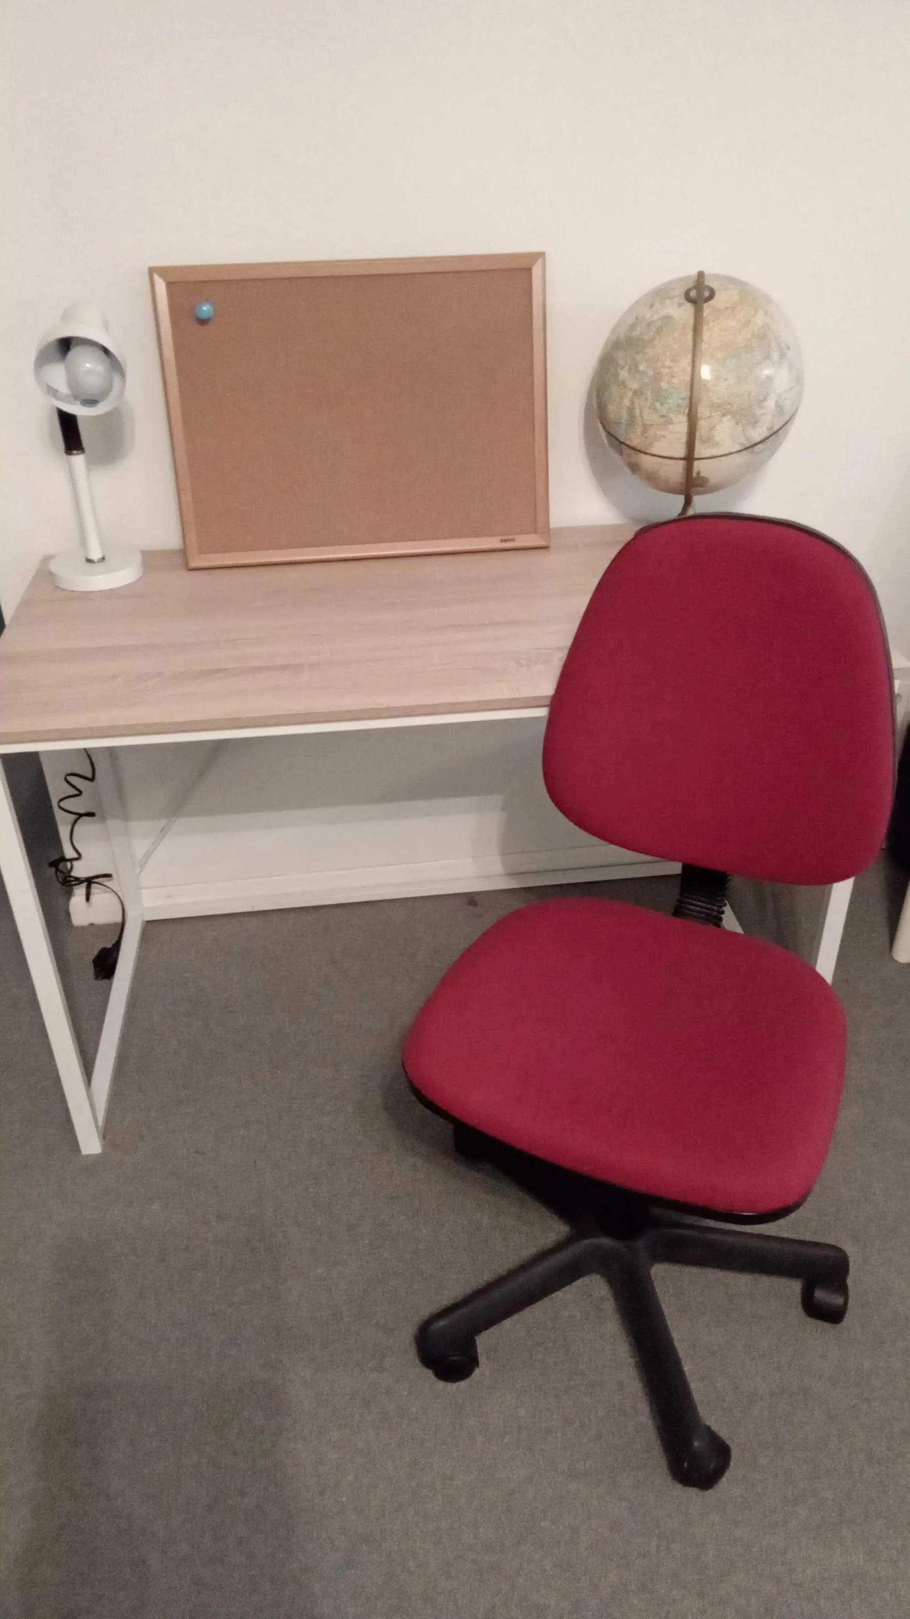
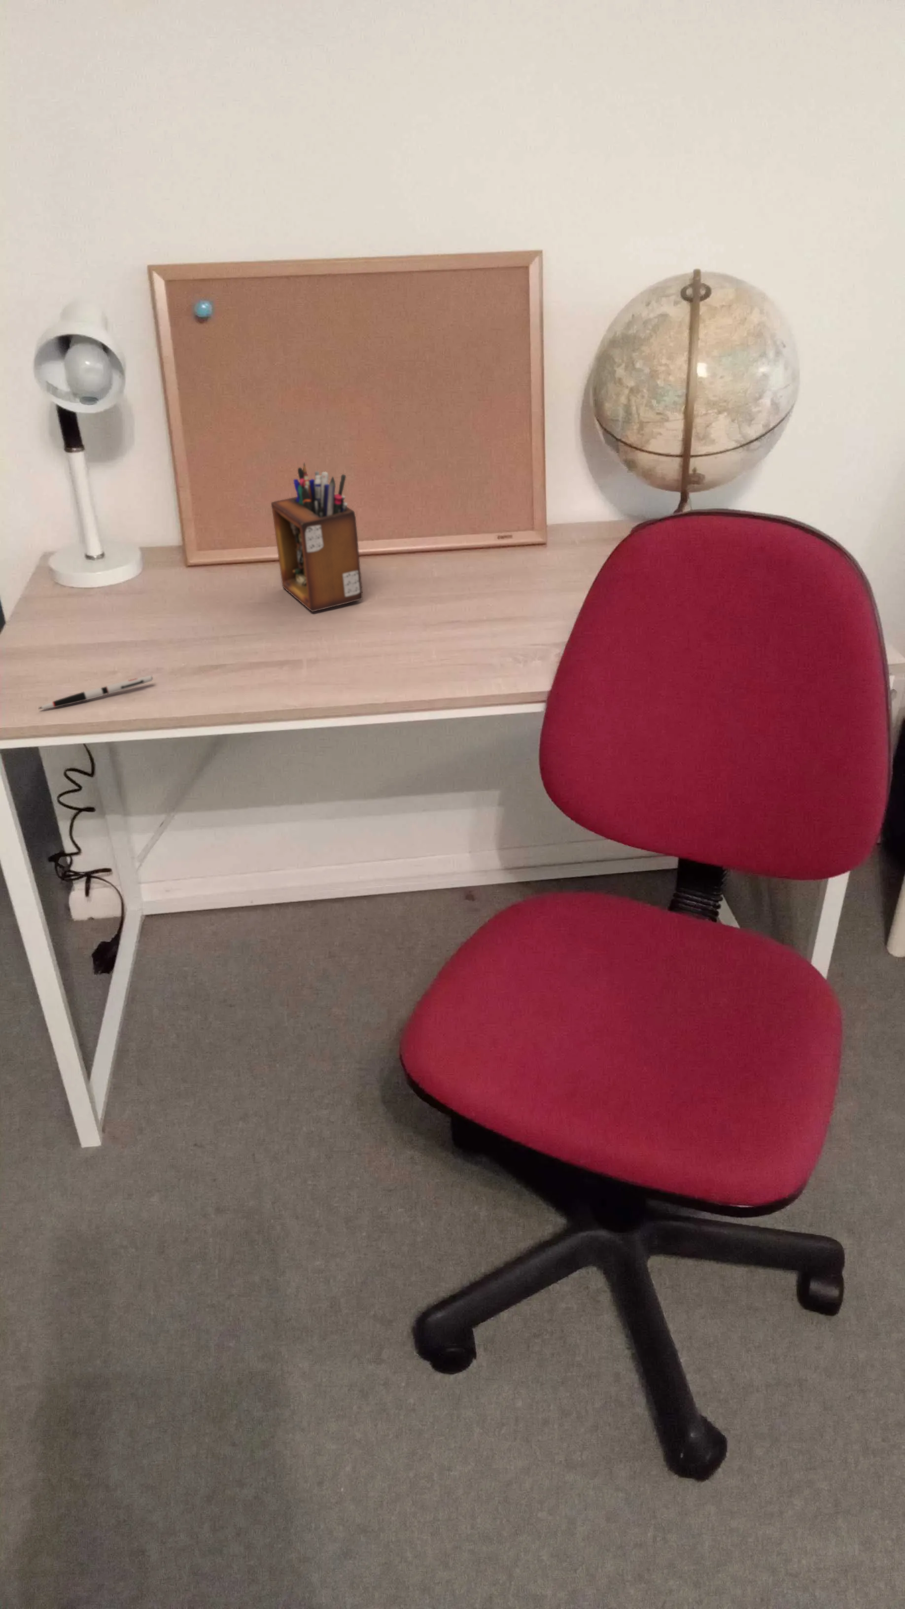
+ pen (96, 693)
+ desk organizer (315, 534)
